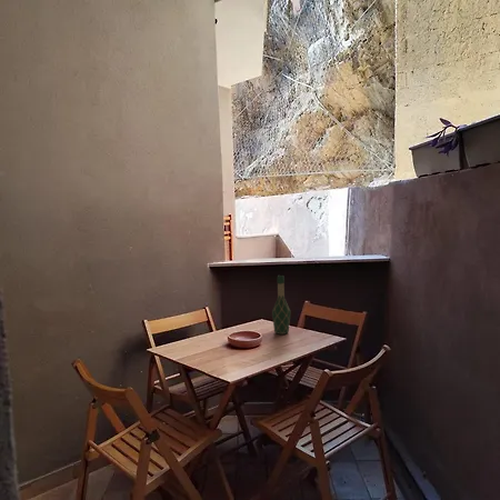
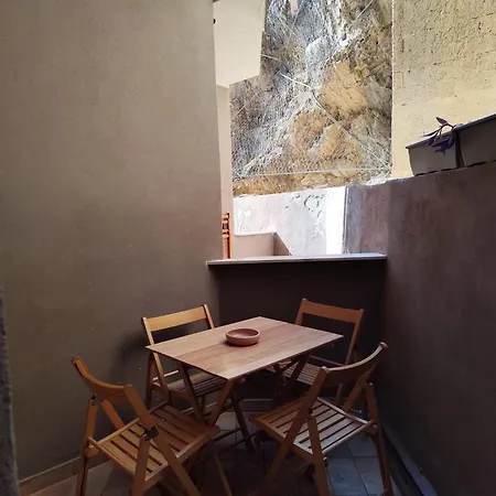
- wine bottle (281, 303)
